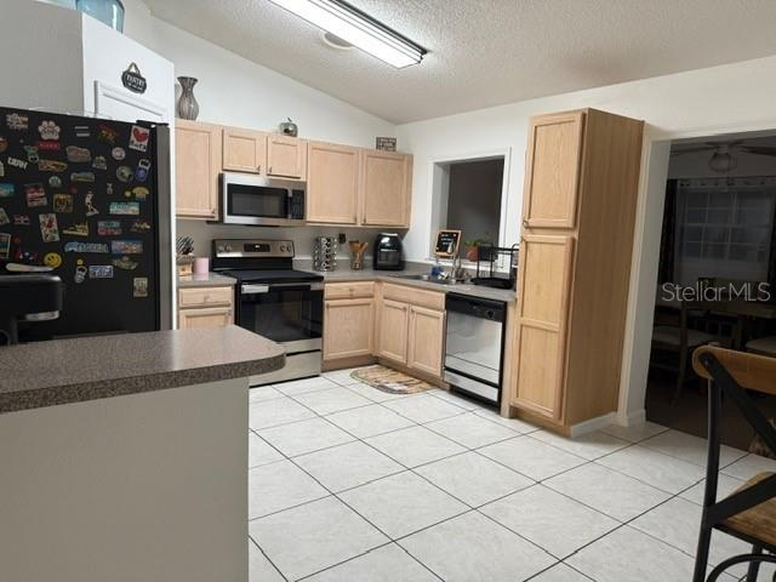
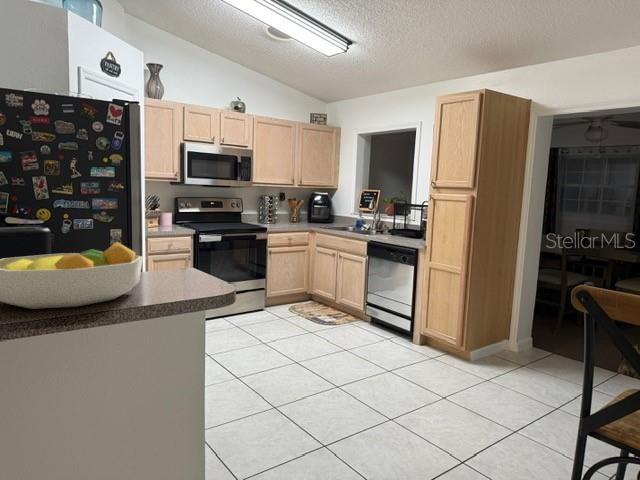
+ fruit bowl (68, 270)
